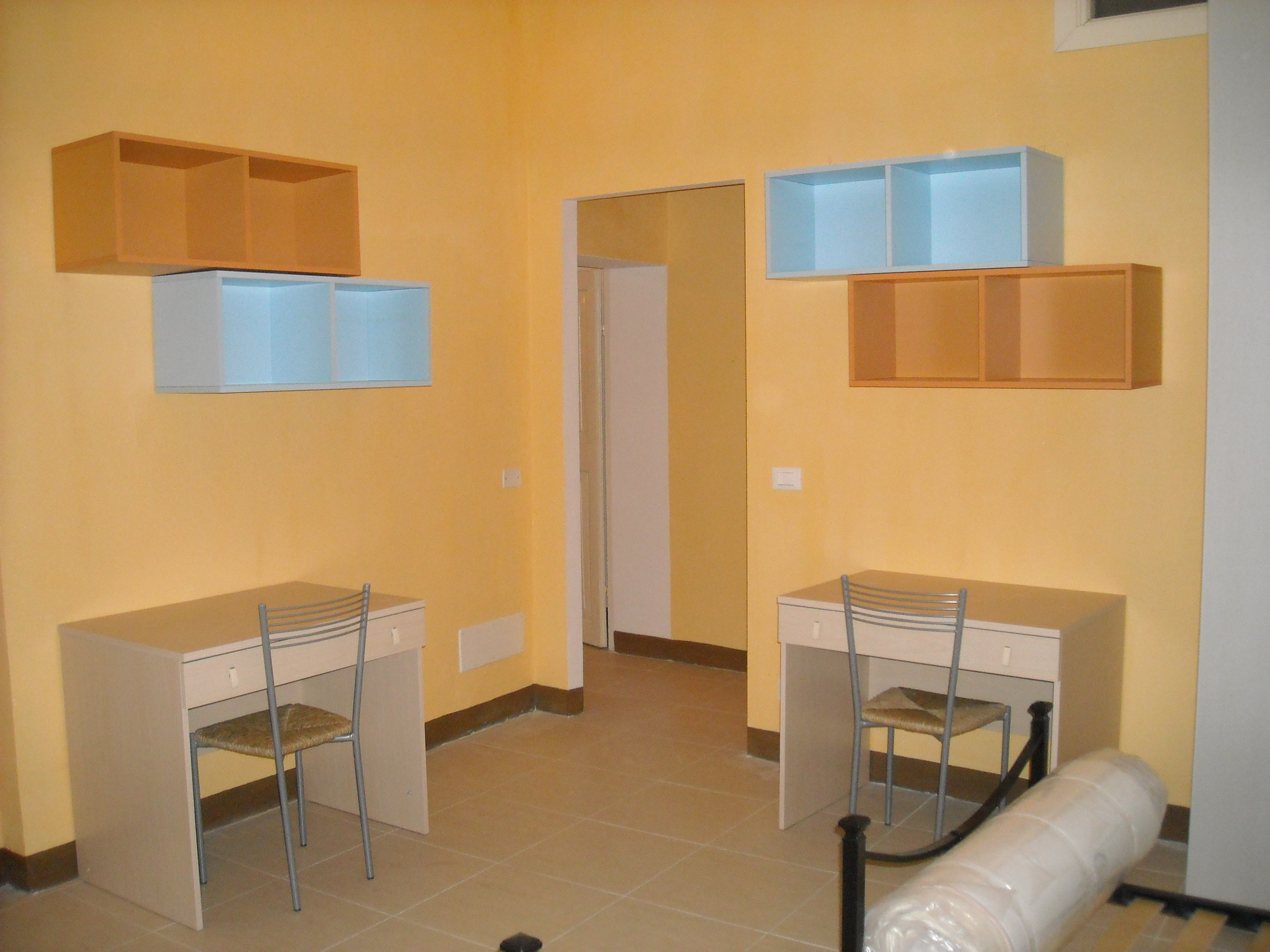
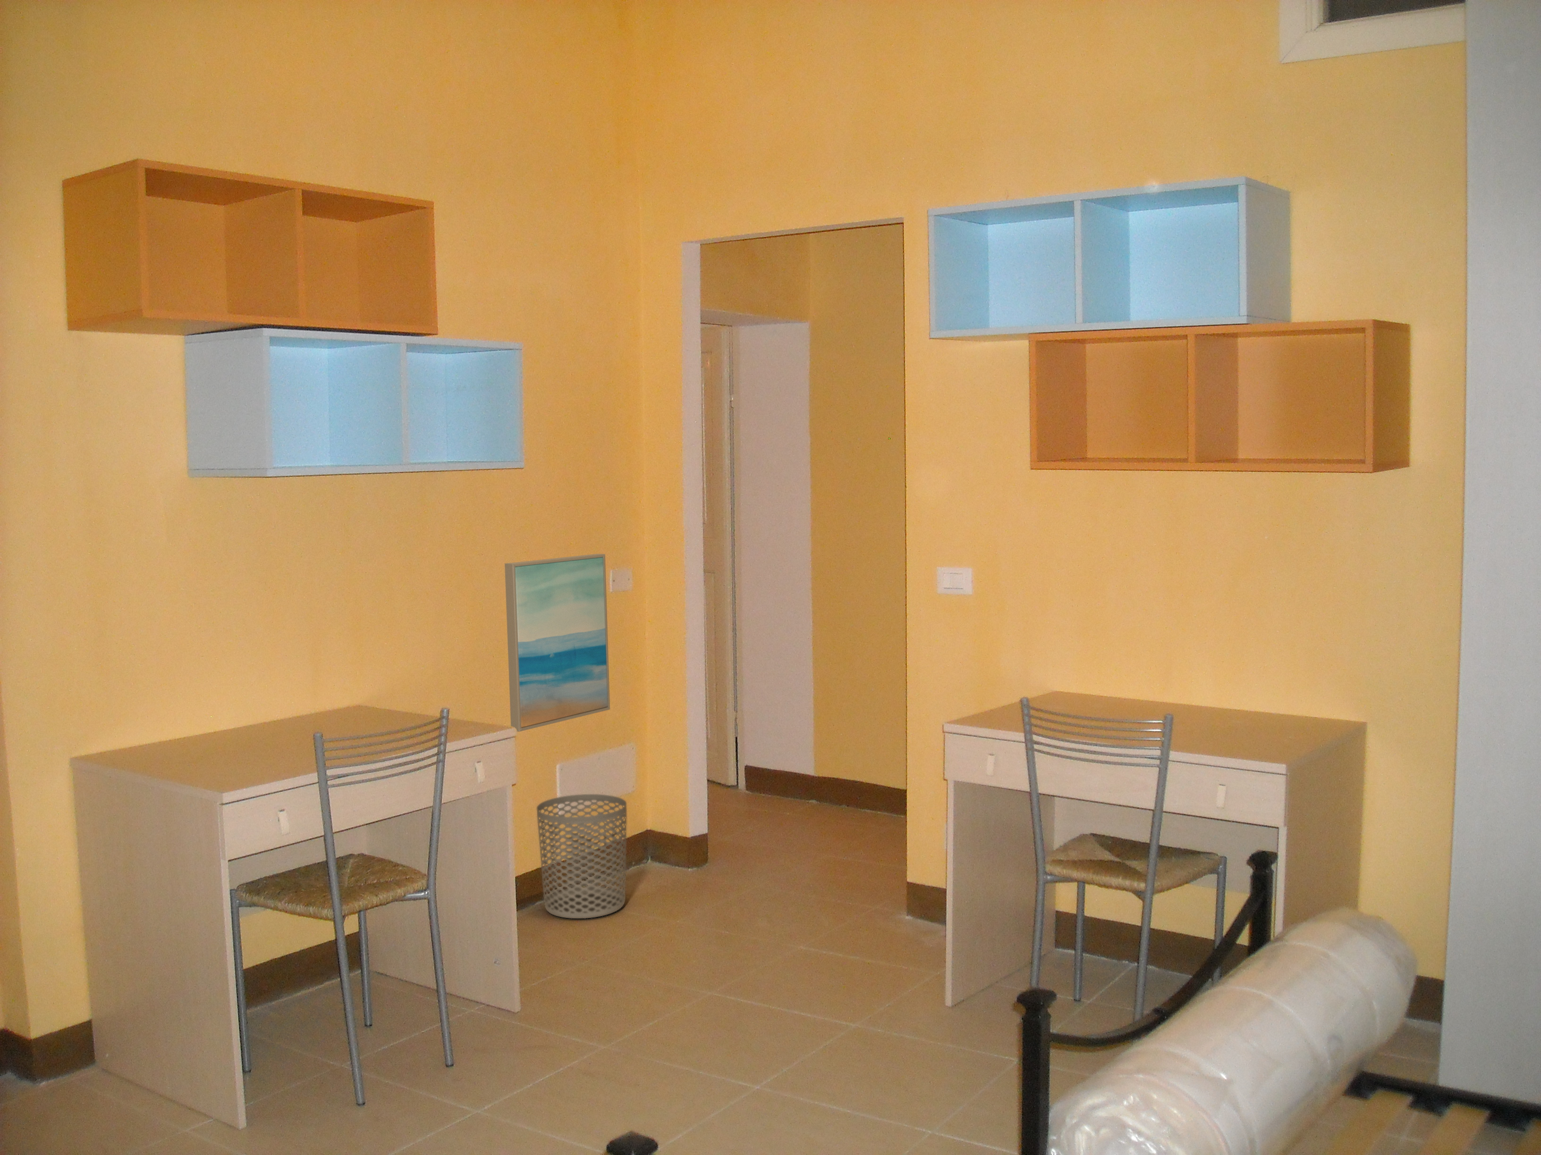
+ waste bin (584, 855)
+ wall art (559, 639)
